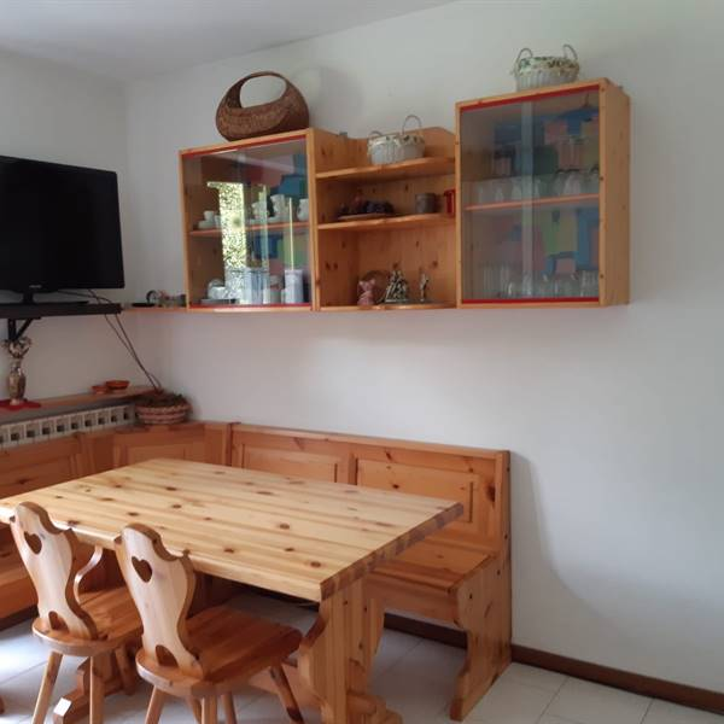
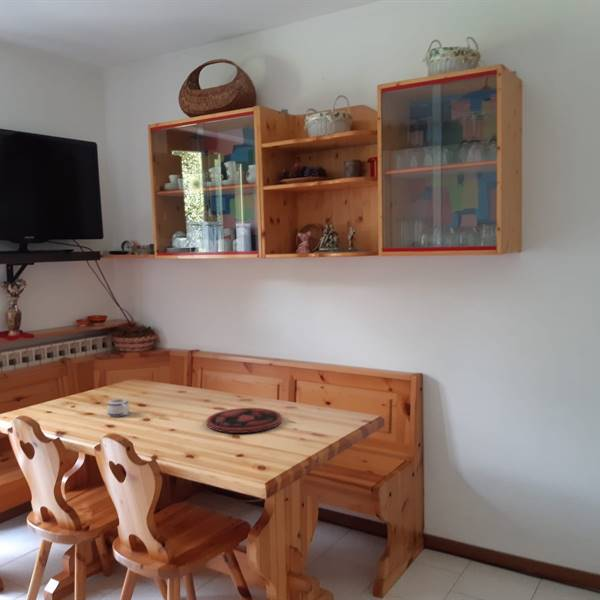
+ mug (120, 408)
+ plate (244, 419)
